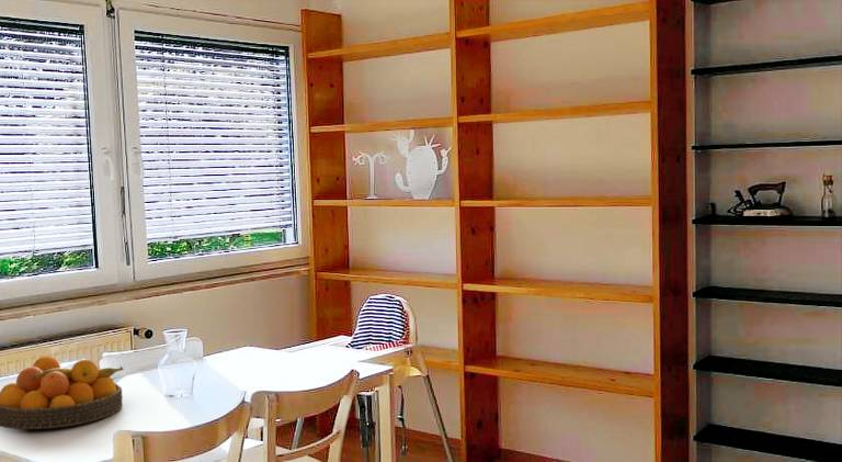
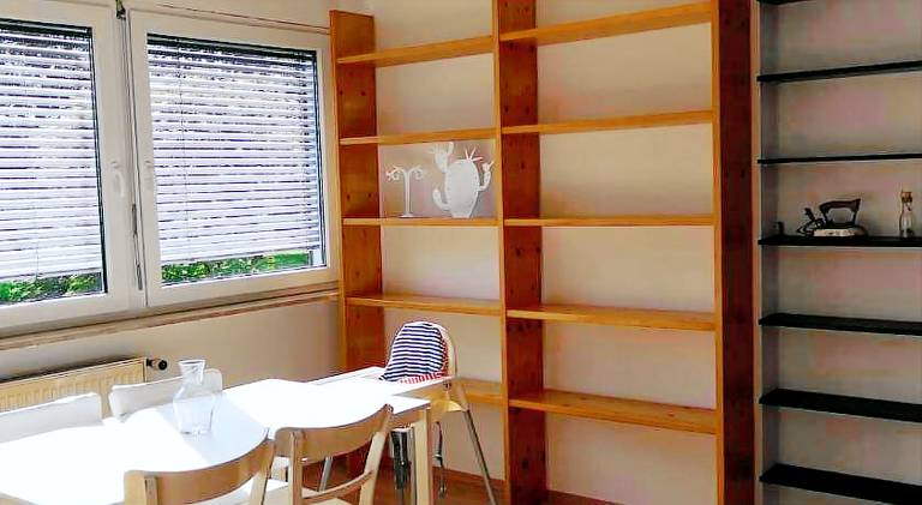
- fruit bowl (58, 386)
